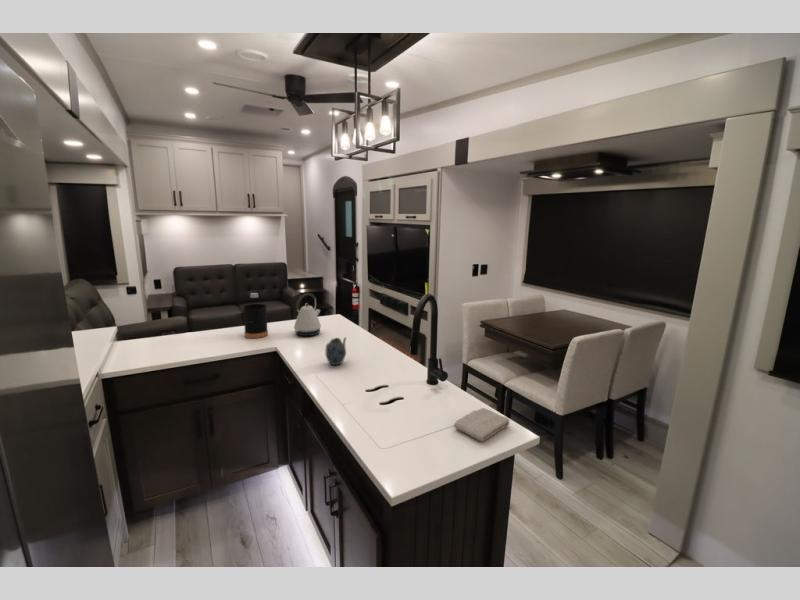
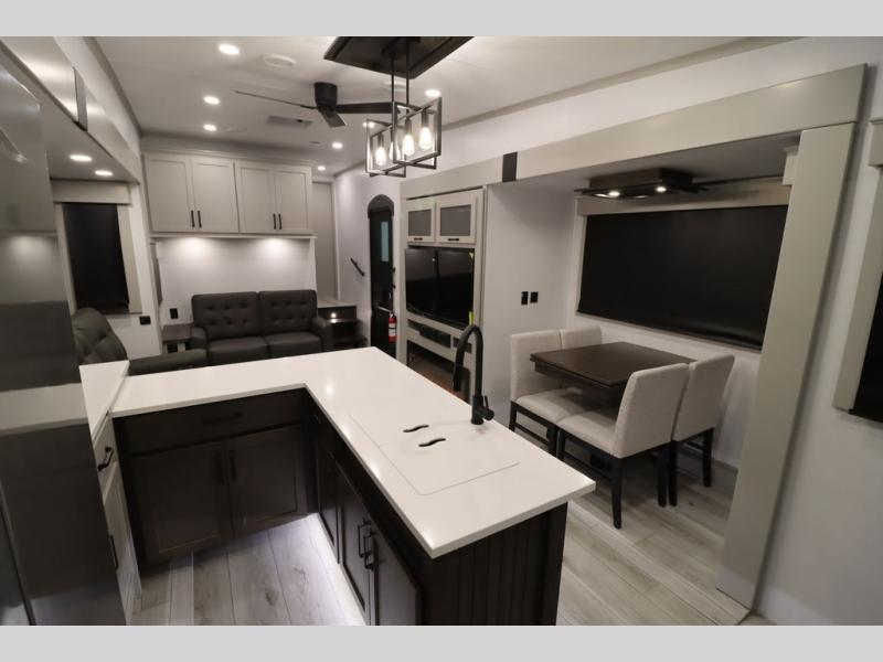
- kettle (307, 313)
- bottle (255, 314)
- washcloth (482, 423)
- teapot (336, 350)
